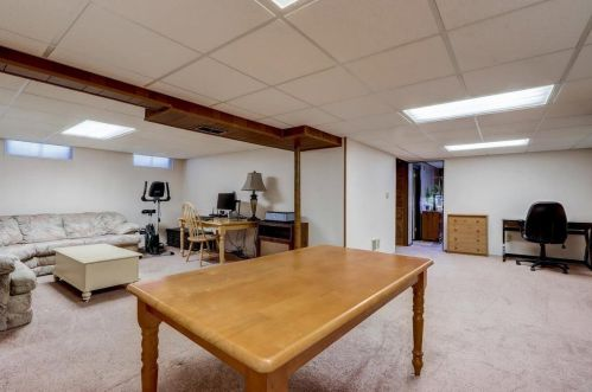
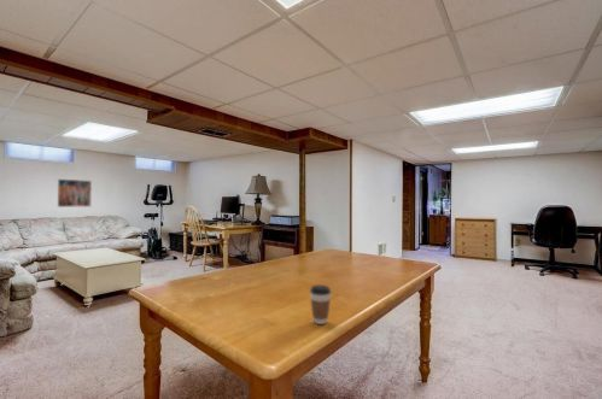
+ coffee cup (320, 304)
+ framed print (75, 193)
